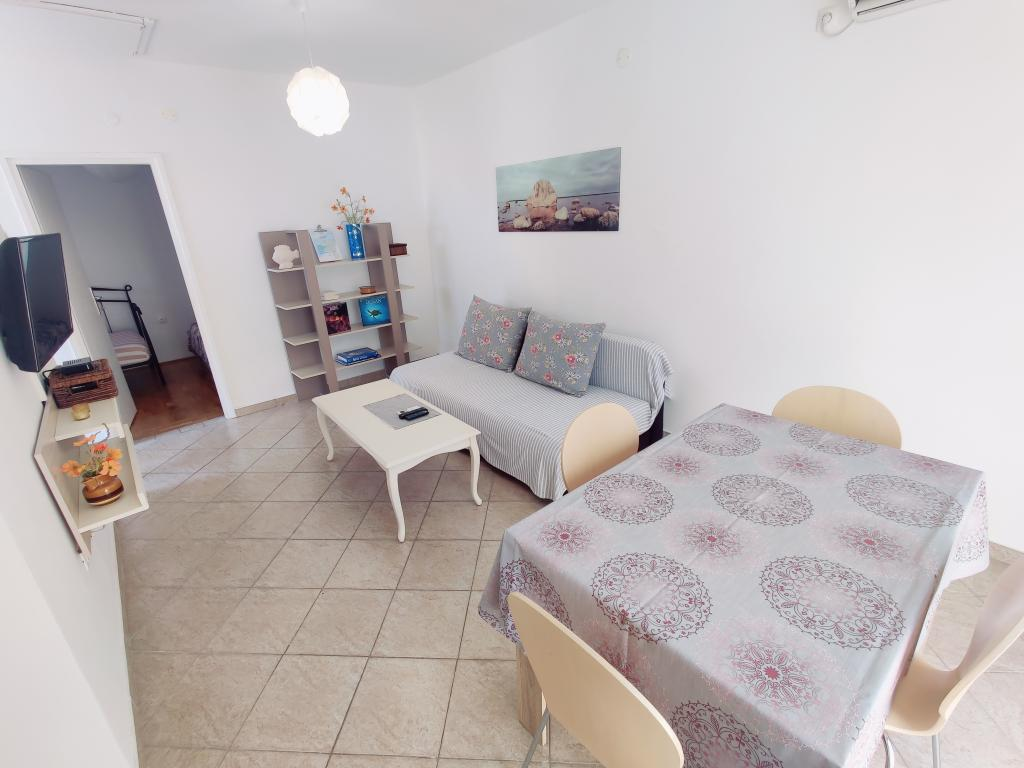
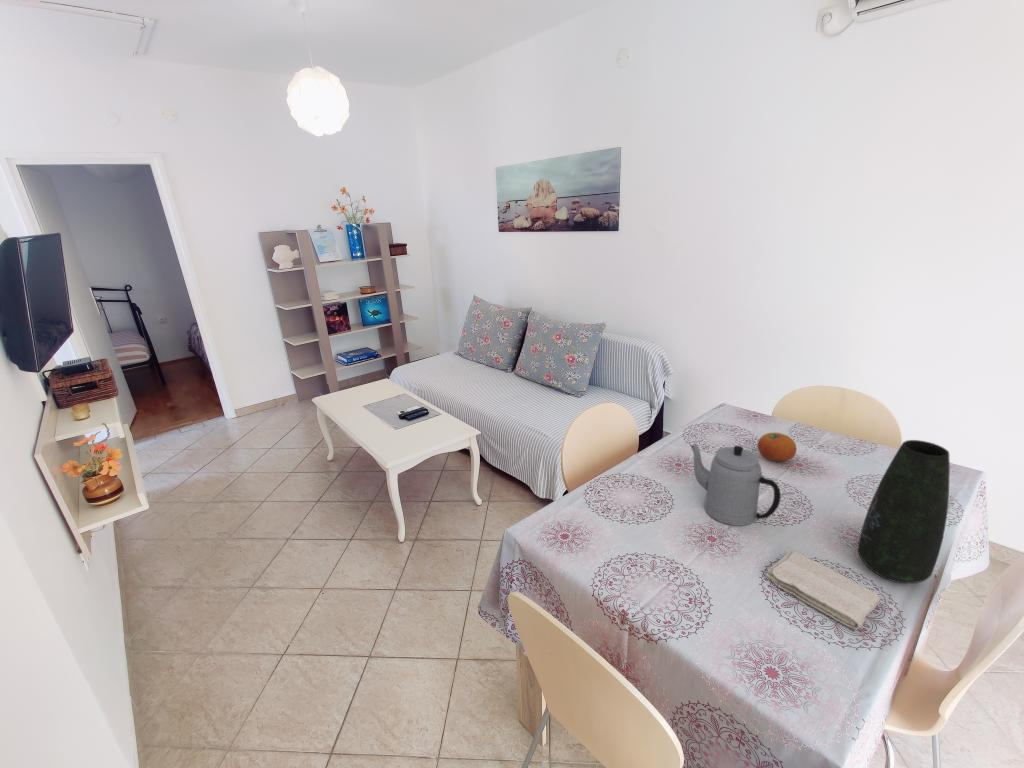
+ washcloth (821, 585)
+ vase (907, 511)
+ teapot (730, 478)
+ fruit (776, 447)
